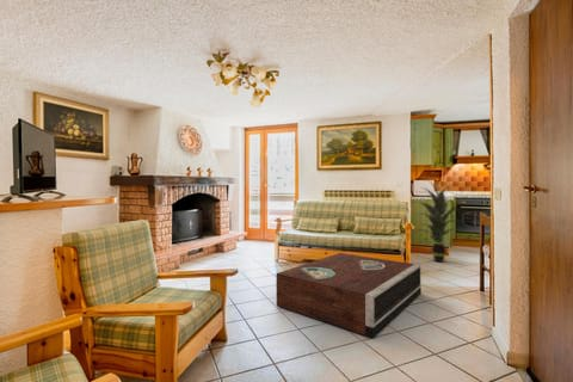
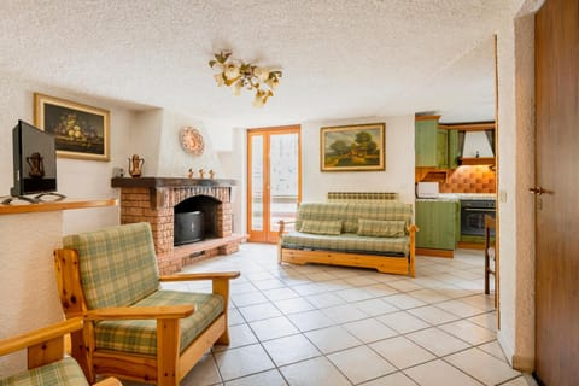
- indoor plant (435, 220)
- stereo (352, 284)
